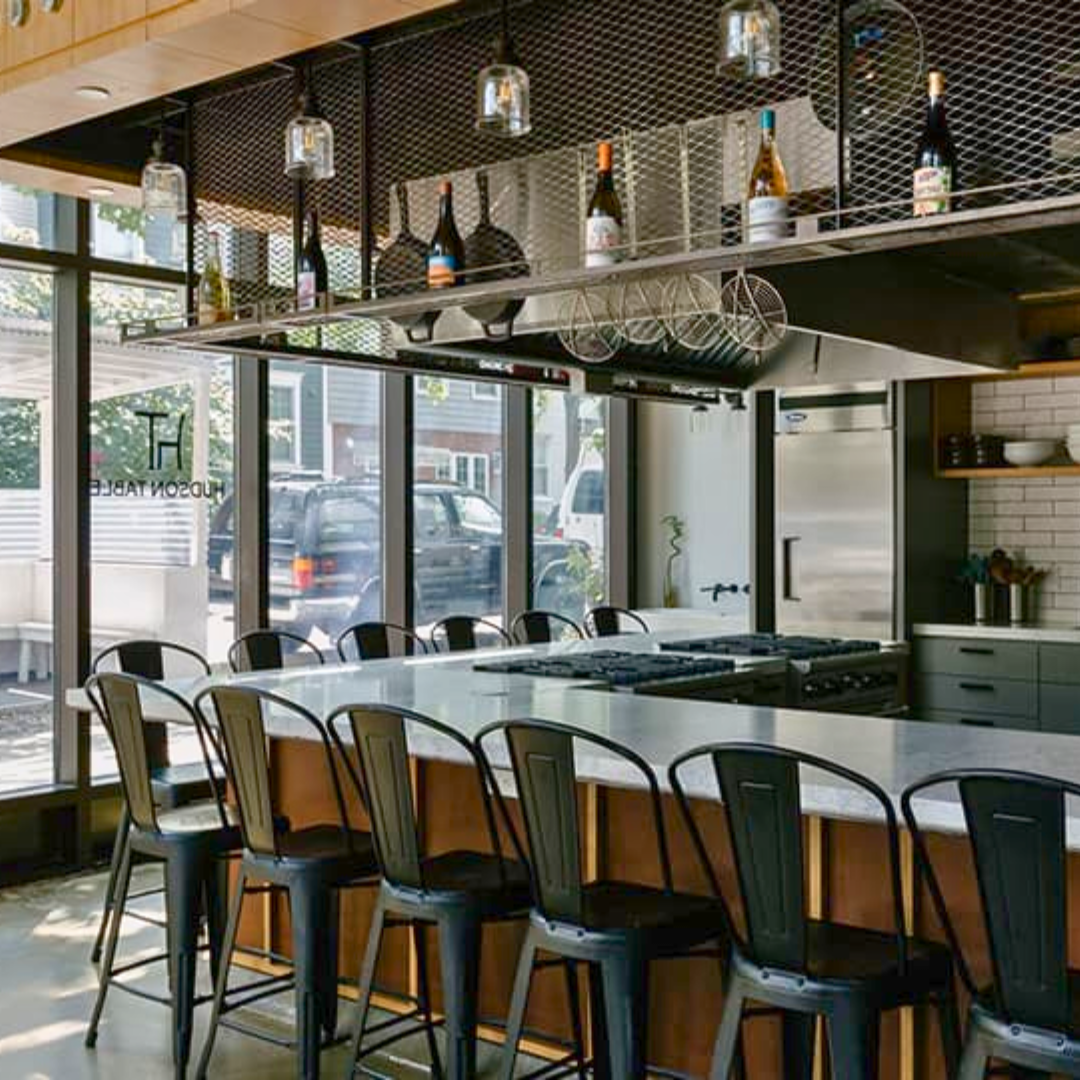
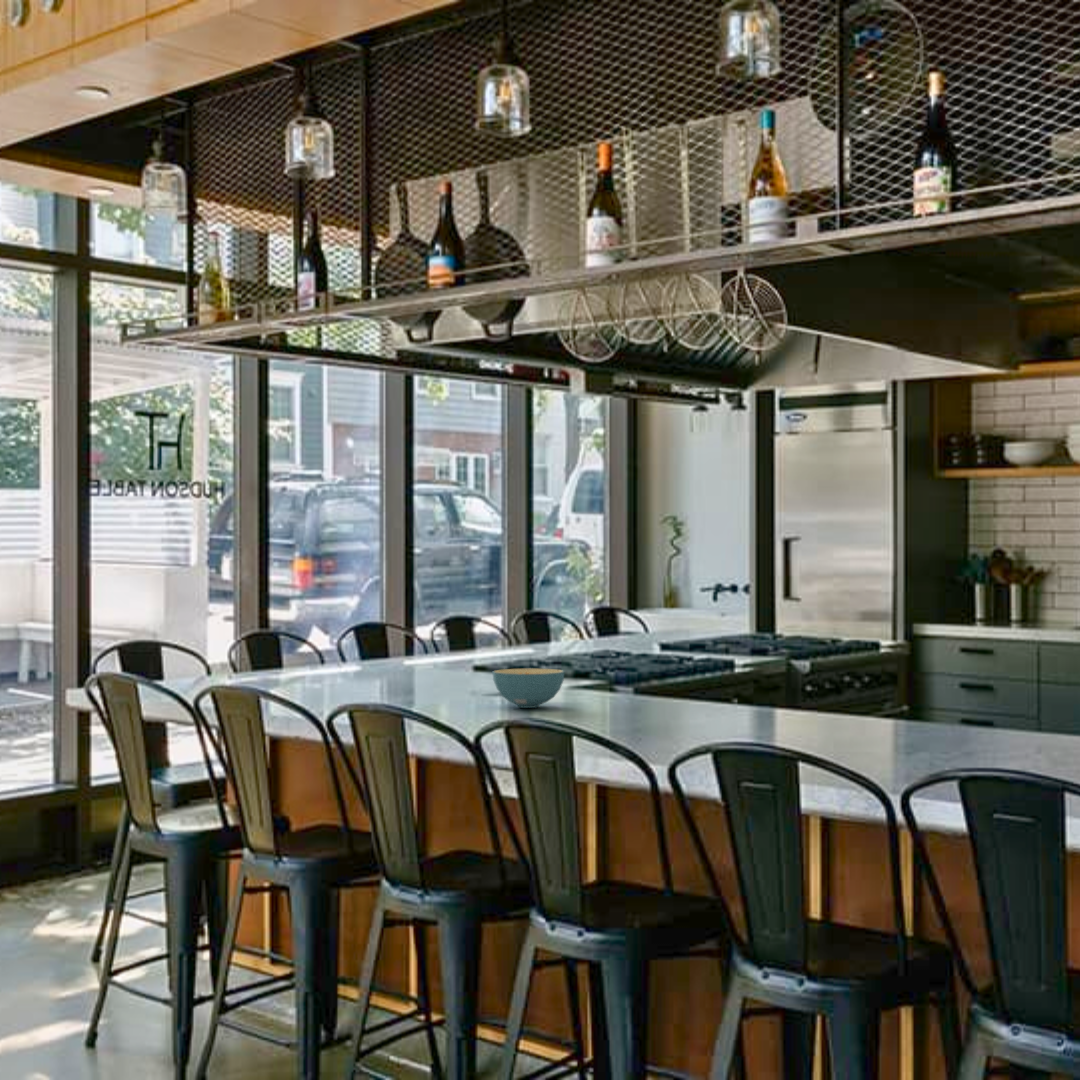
+ cereal bowl (528, 688)
